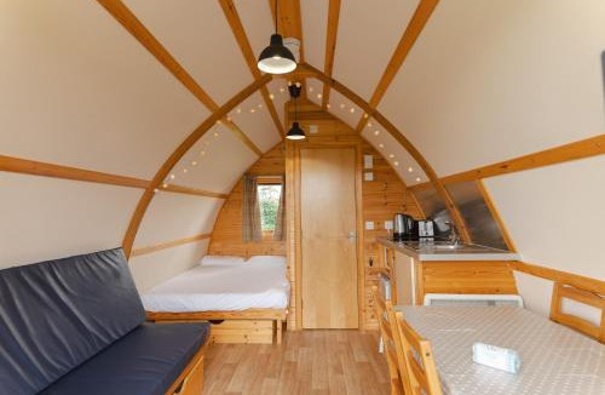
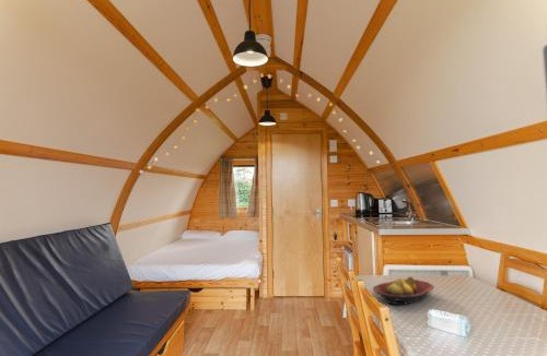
+ fruit bowl (404, 287)
